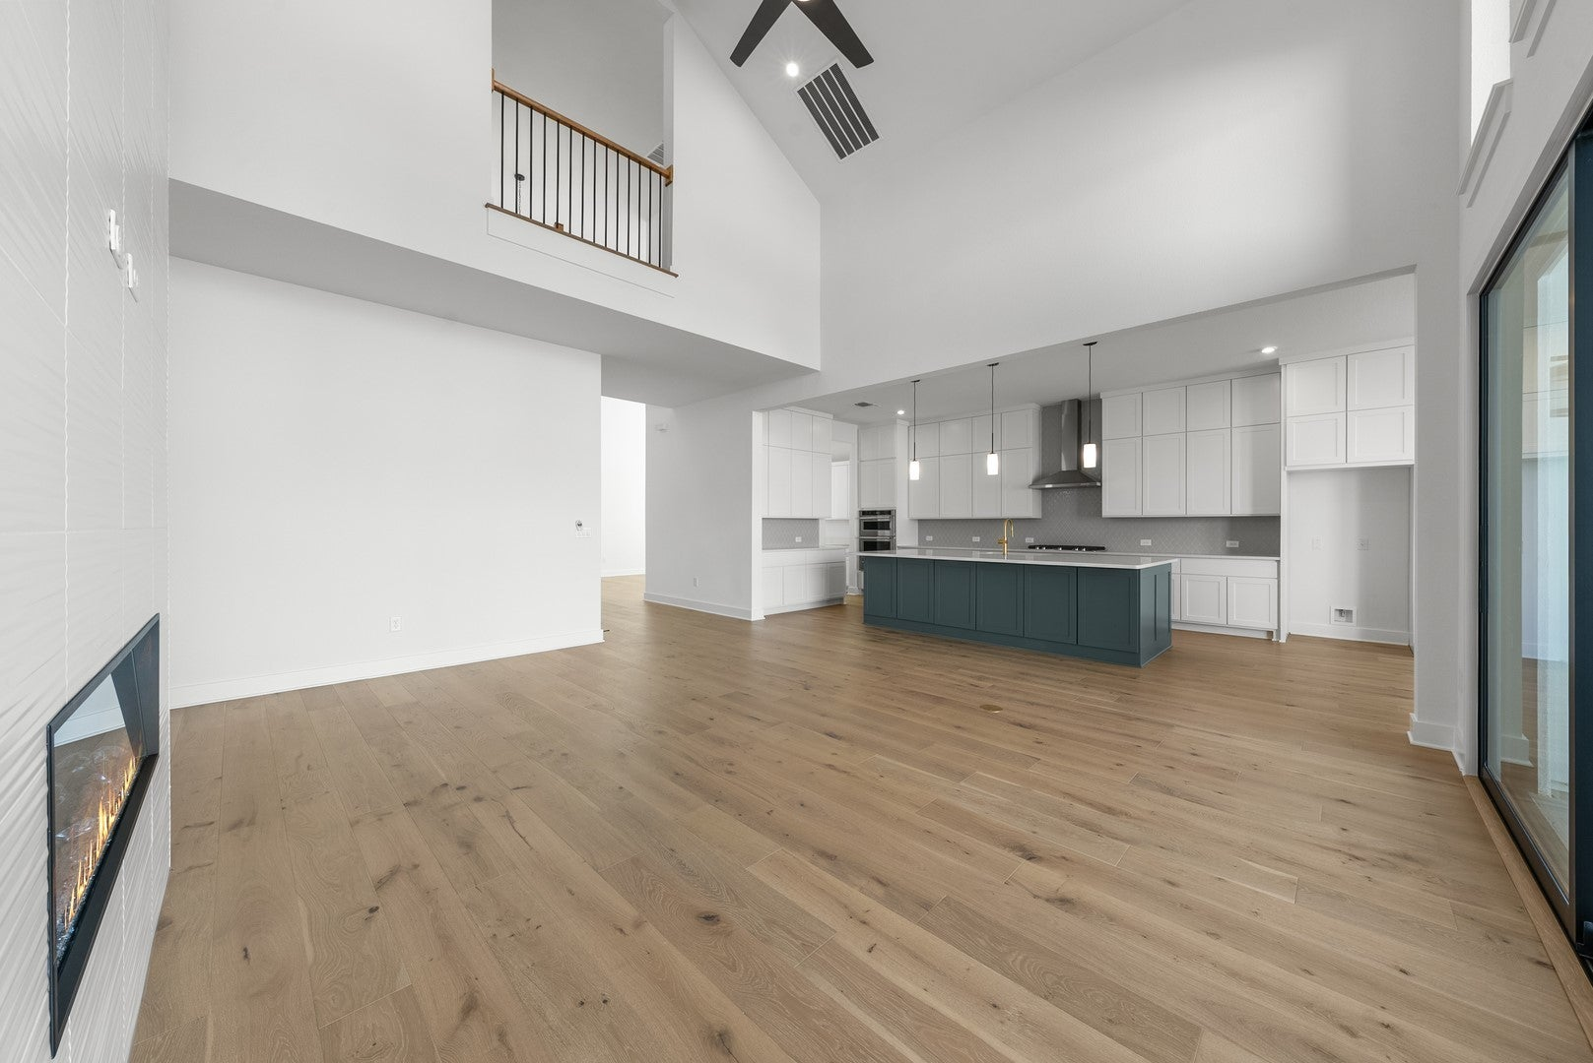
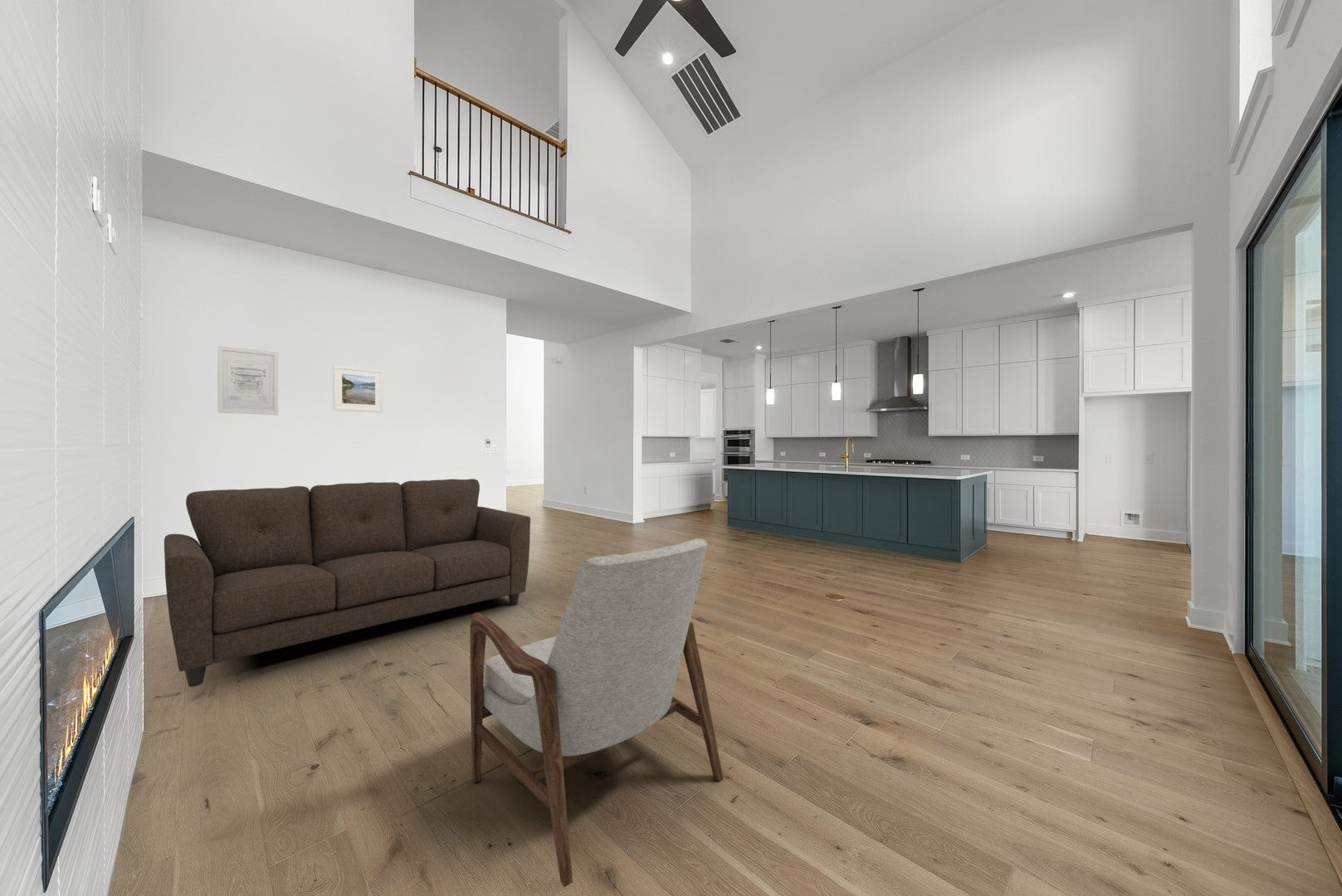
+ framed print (359, 389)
+ wall art (248, 381)
+ sofa (369, 553)
+ armchair (598, 655)
